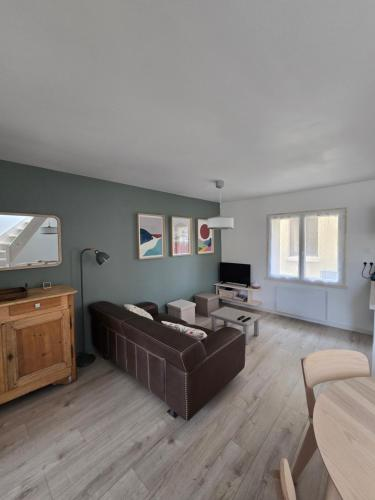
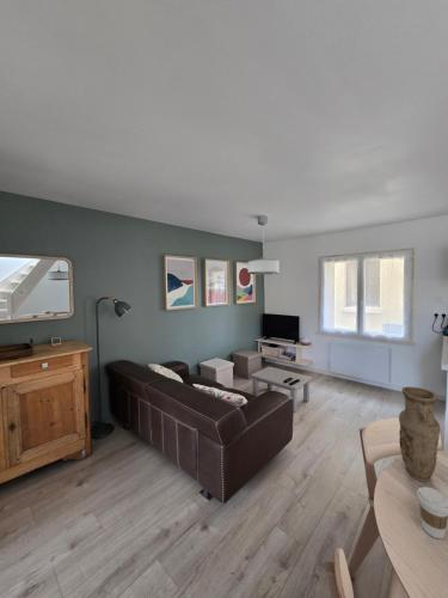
+ coffee cup (432, 512)
+ vase (418, 432)
